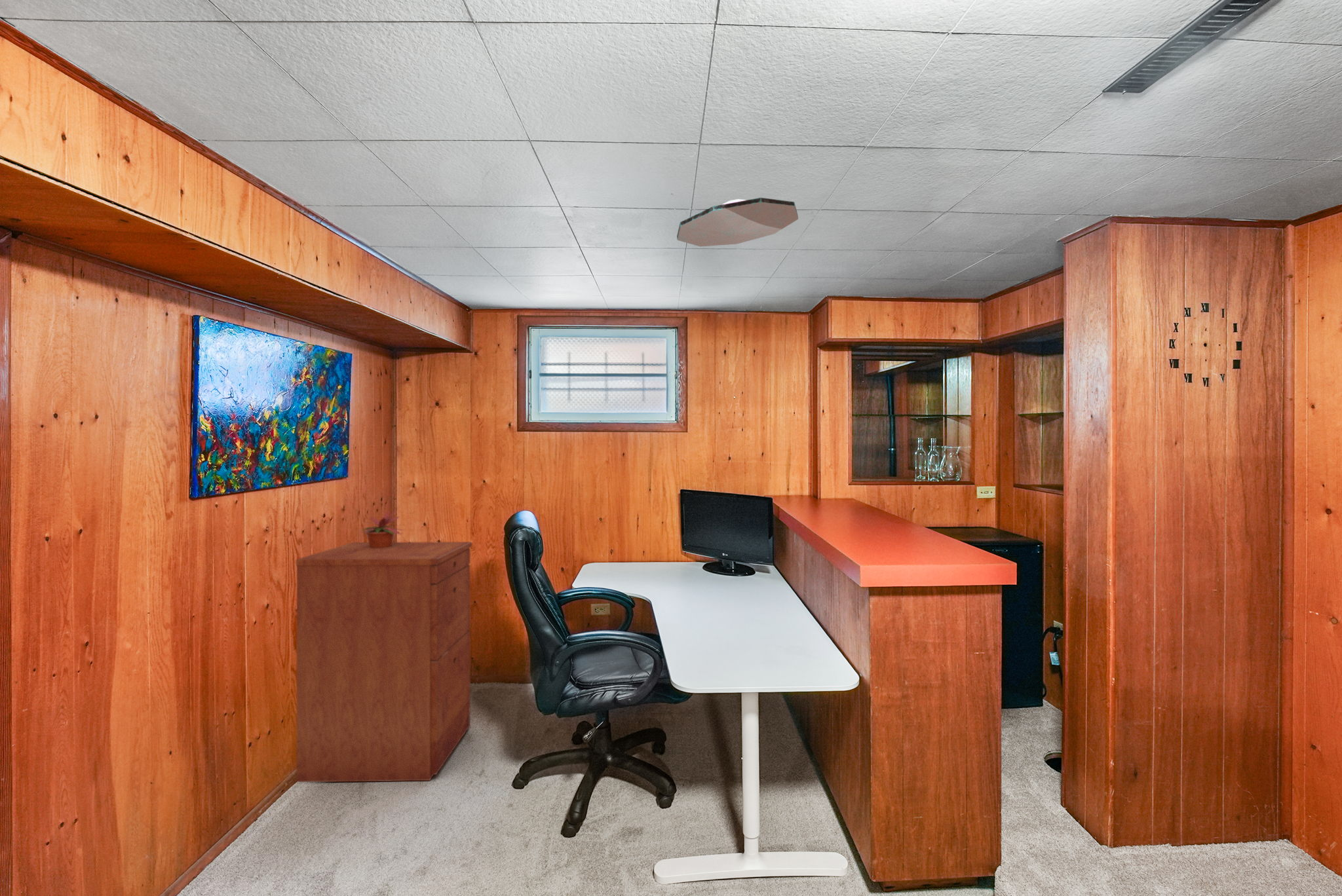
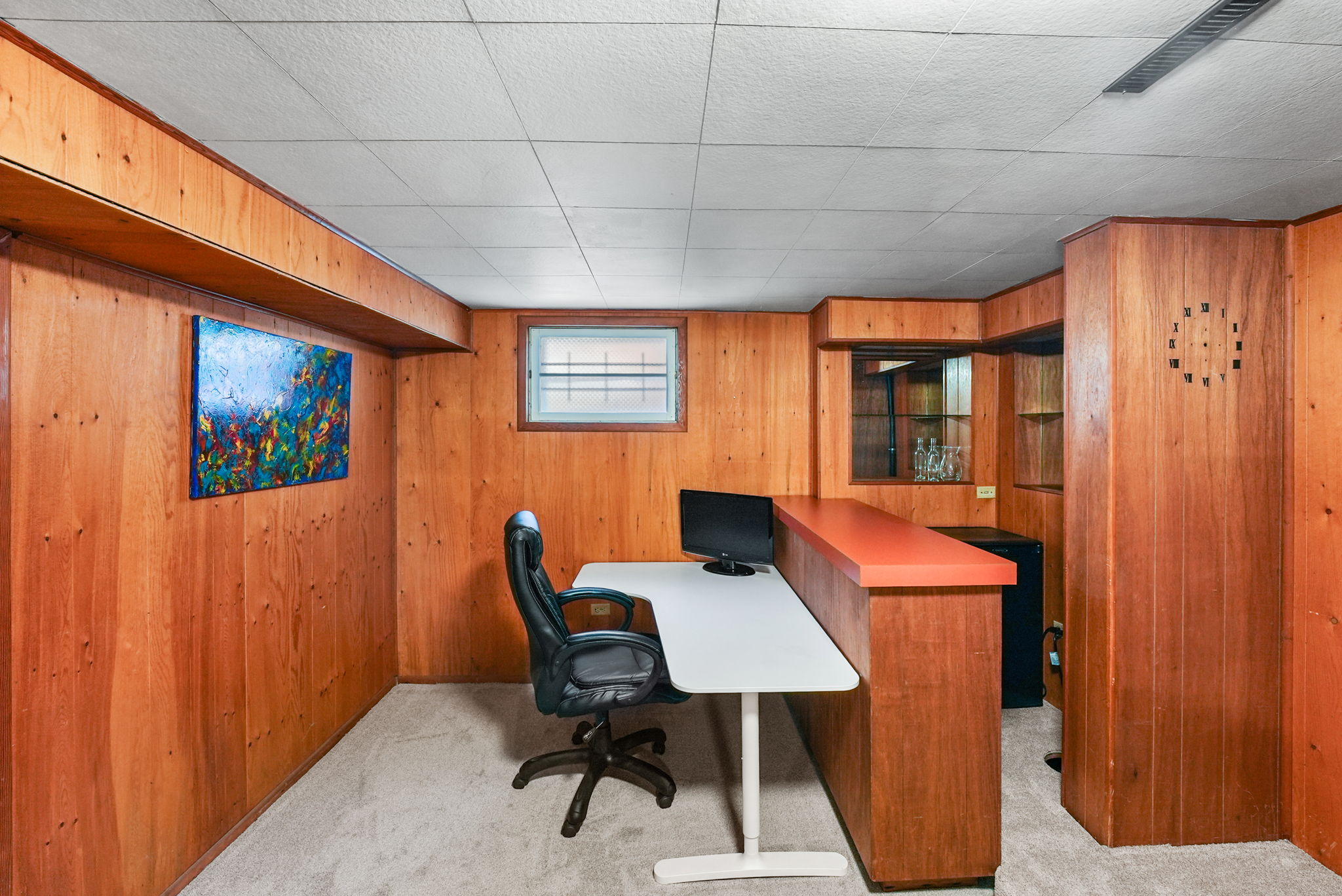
- filing cabinet (391, 651)
- potted plant (381, 525)
- ceiling light (737, 219)
